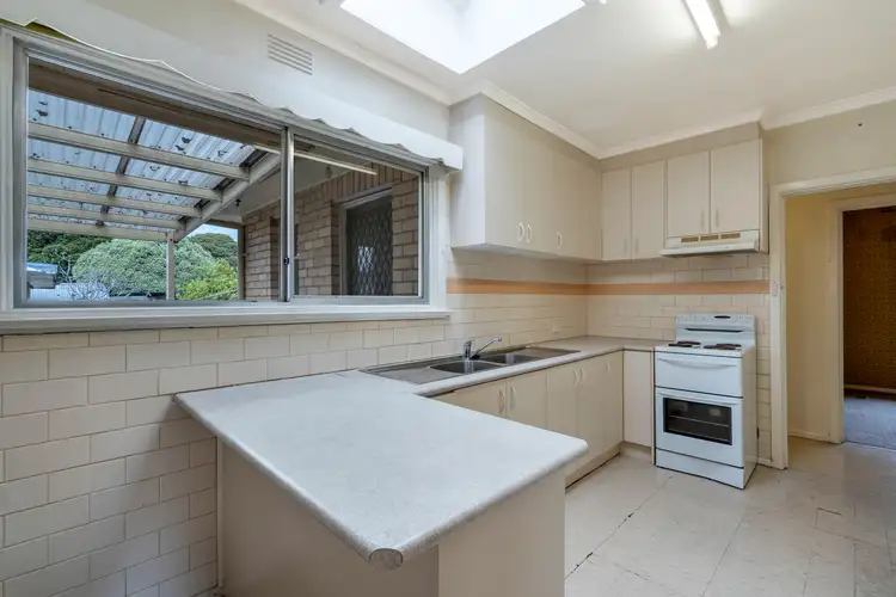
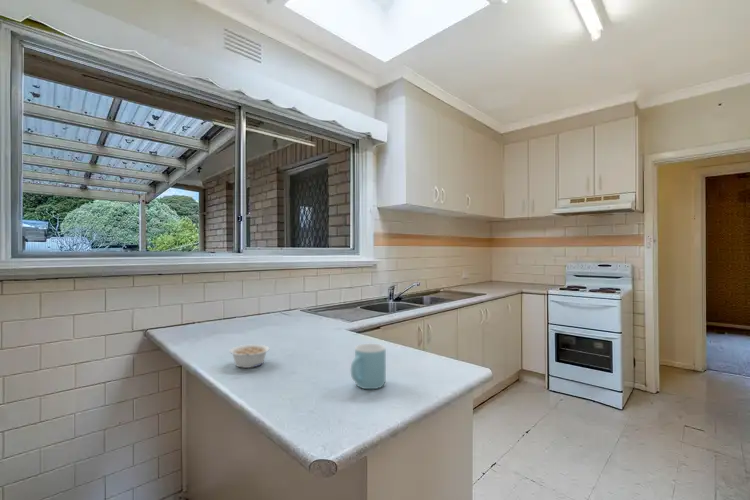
+ mug (366, 367)
+ legume (250, 355)
